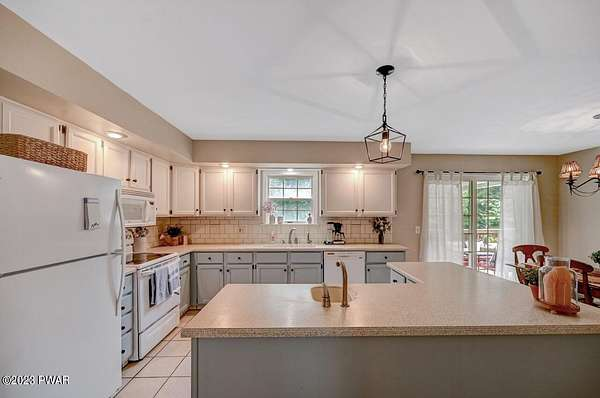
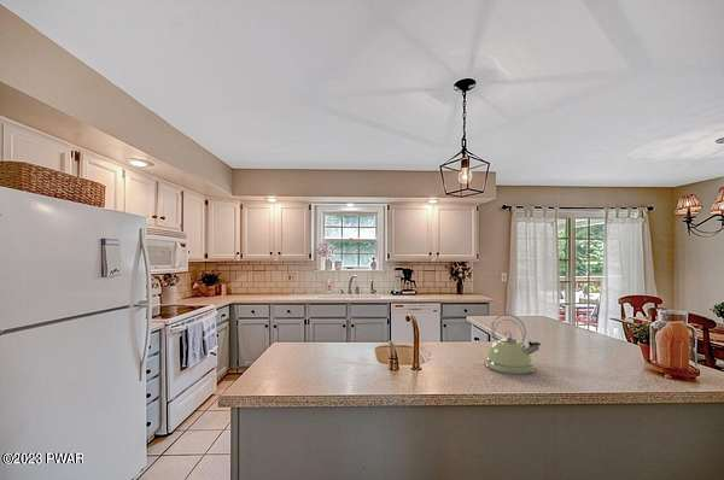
+ kettle (512, 340)
